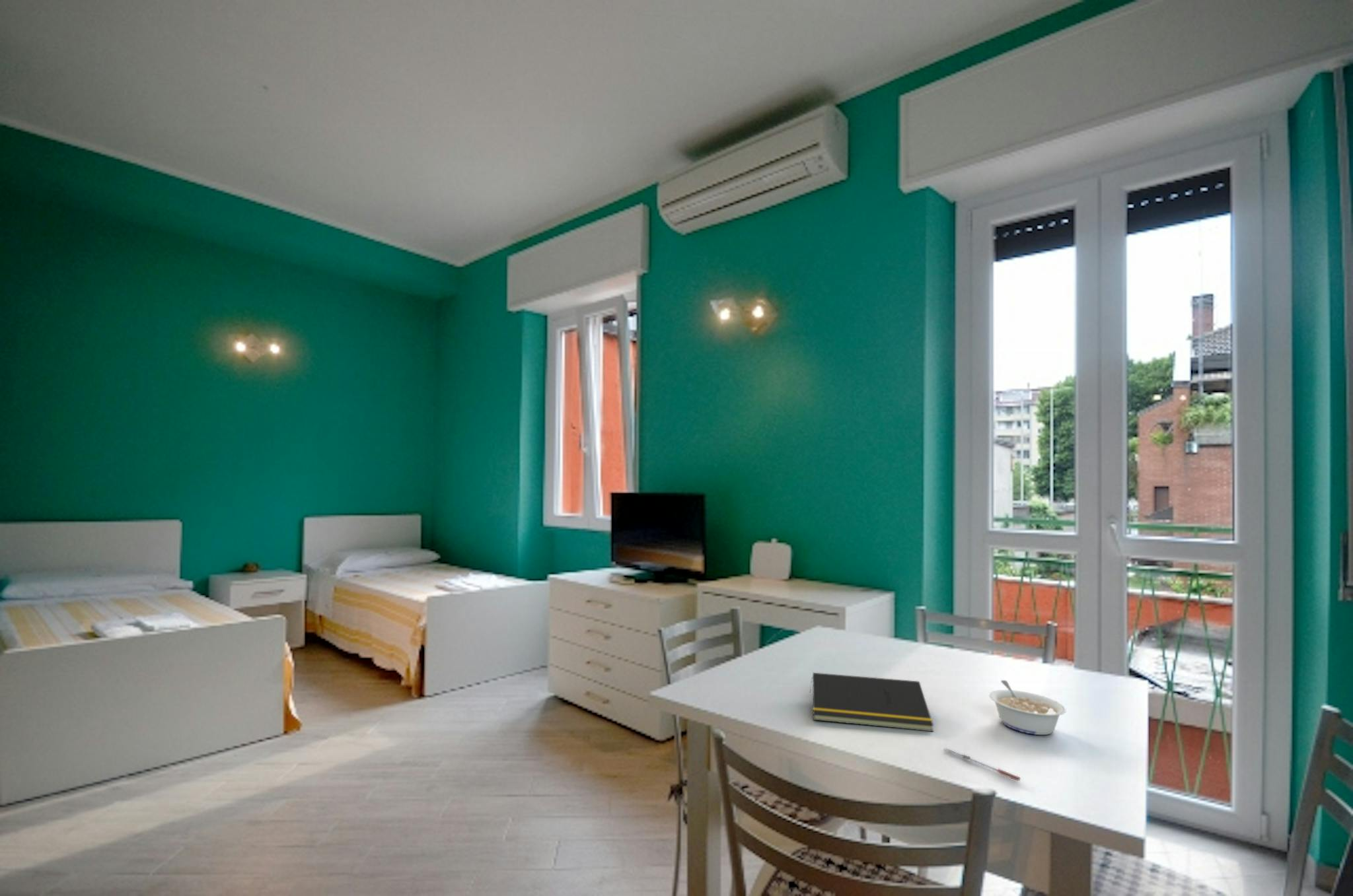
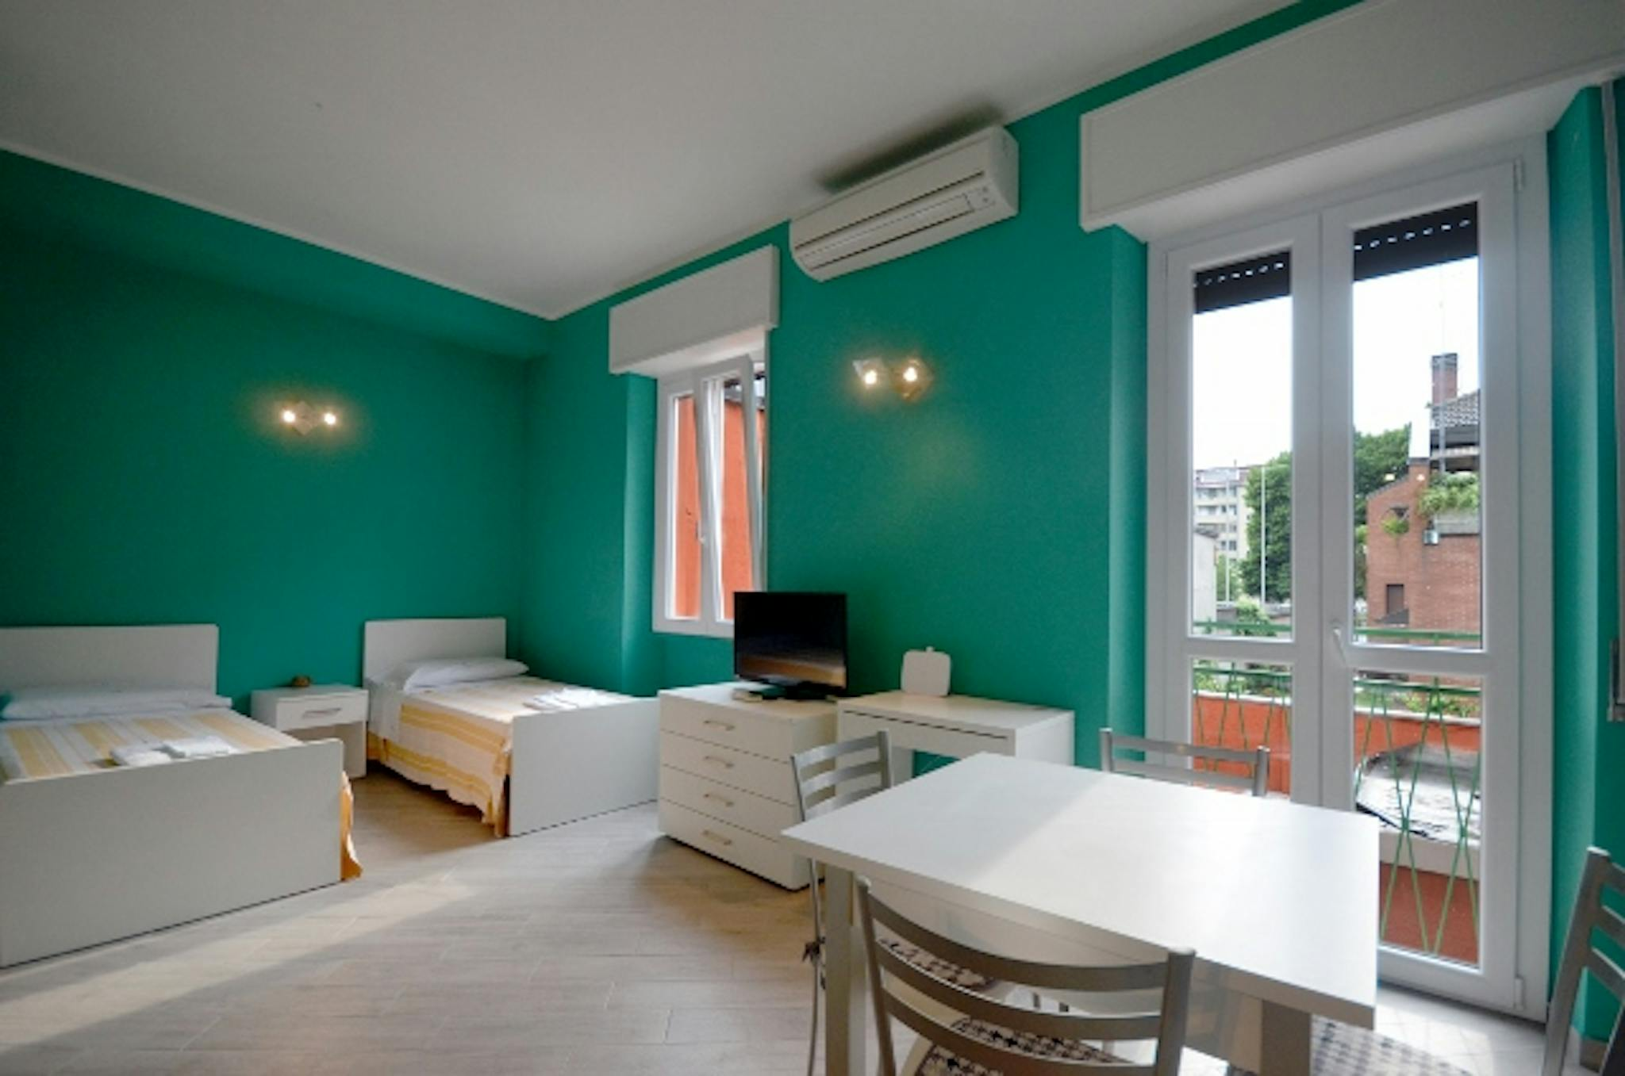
- pen (980, 762)
- legume (1023, 710)
- notepad (868, 699)
